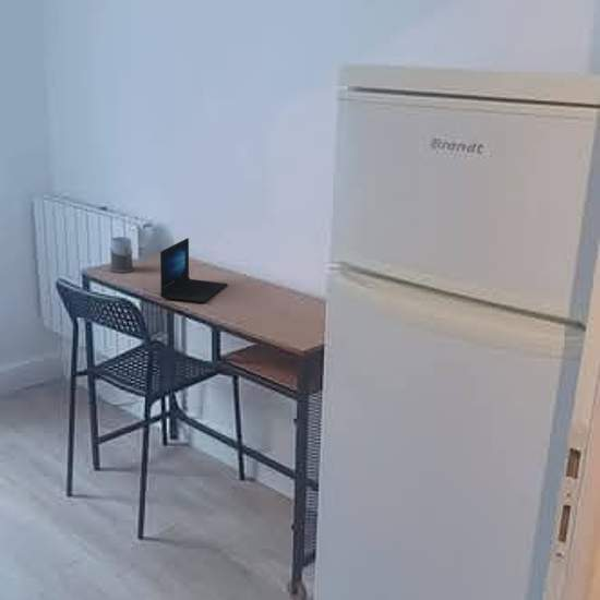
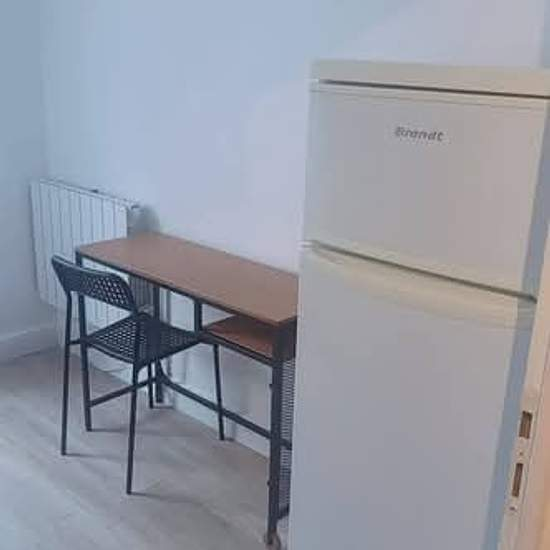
- mug (123, 254)
- laptop (188, 268)
